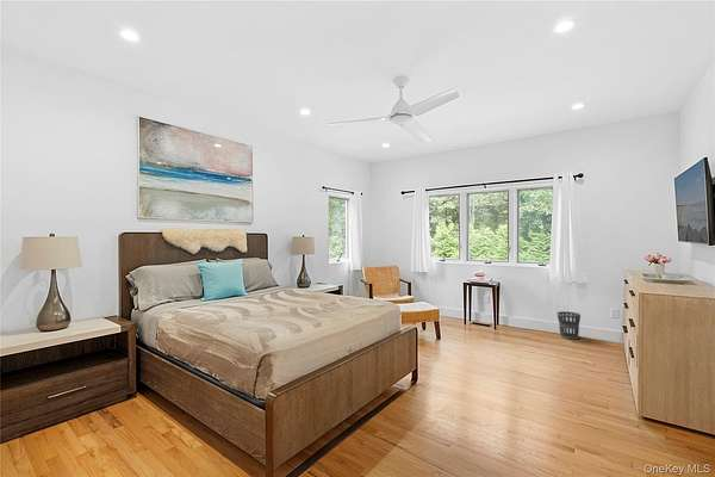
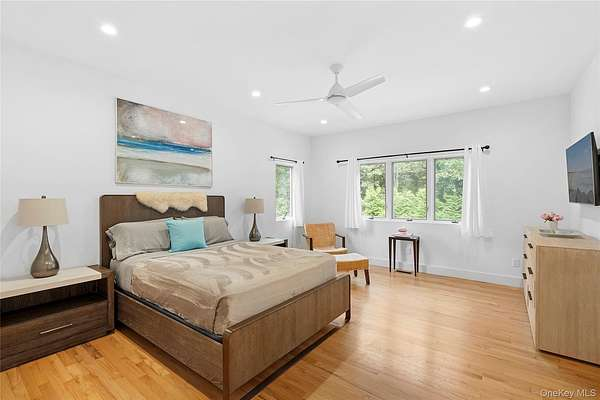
- wastebasket (568, 324)
